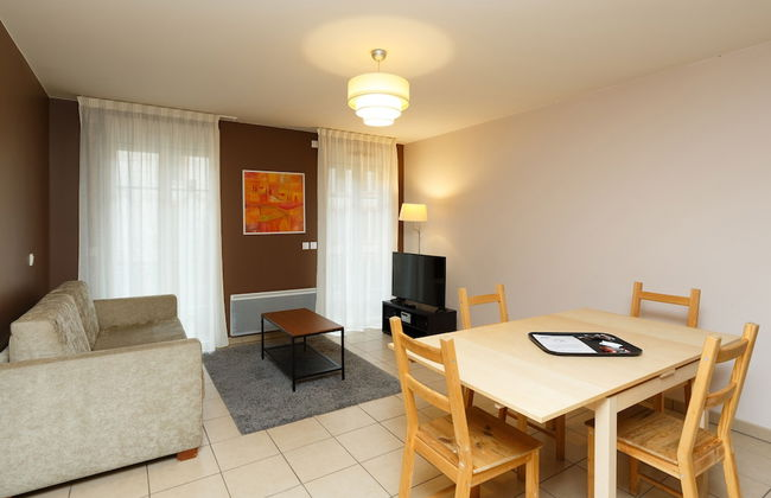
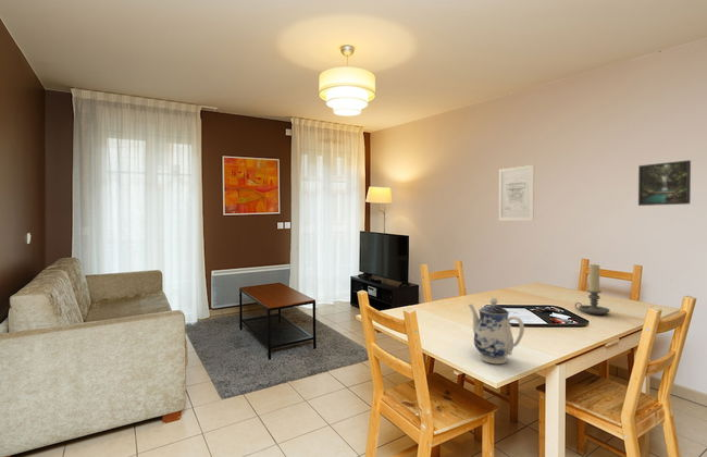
+ teapot (493, 328)
+ wall art (516, 194)
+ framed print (662, 184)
+ candle holder (591, 287)
